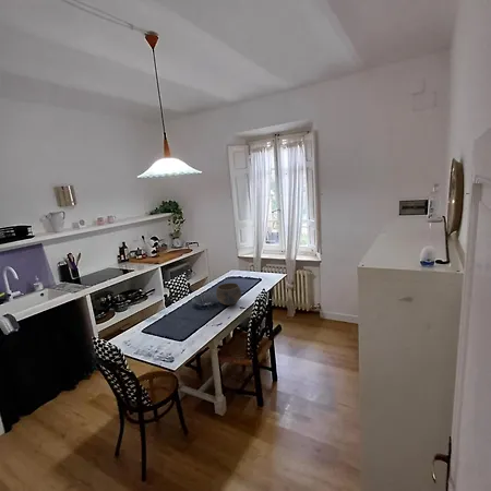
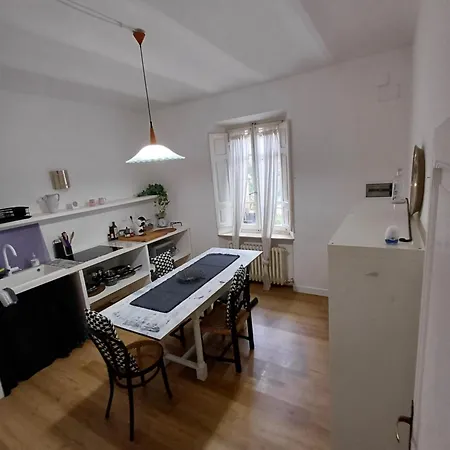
- bowl (228, 295)
